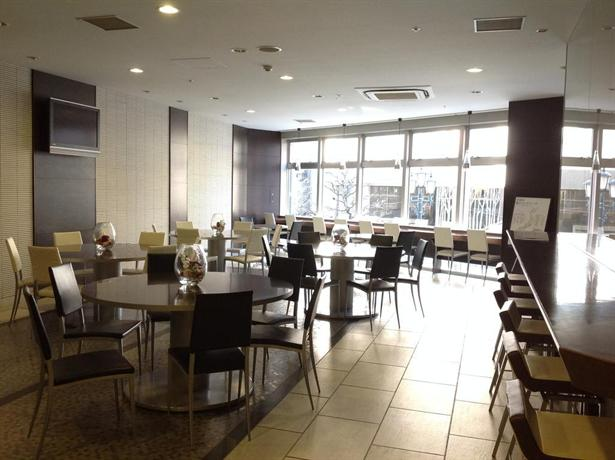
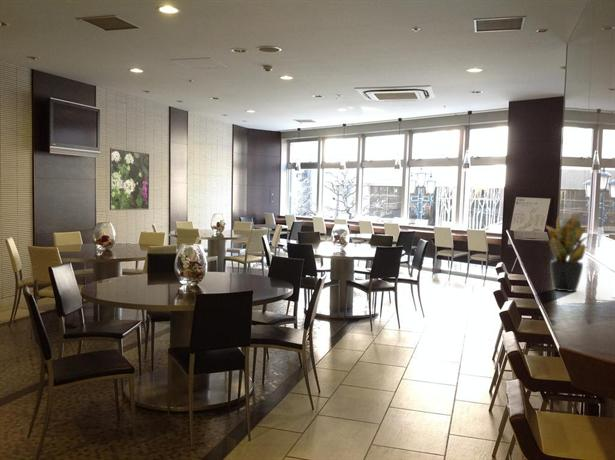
+ potted plant (569, 249)
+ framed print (130, 180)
